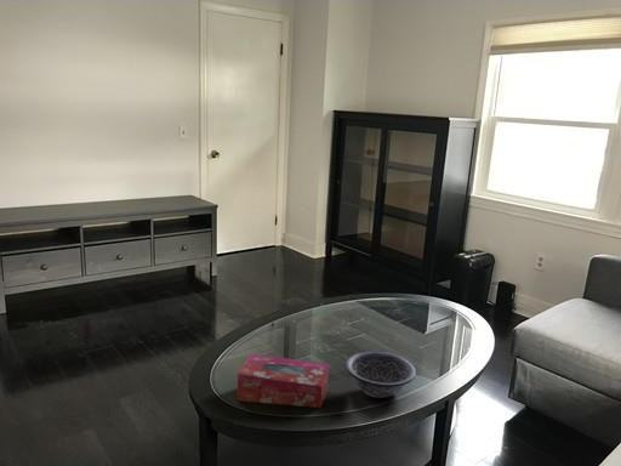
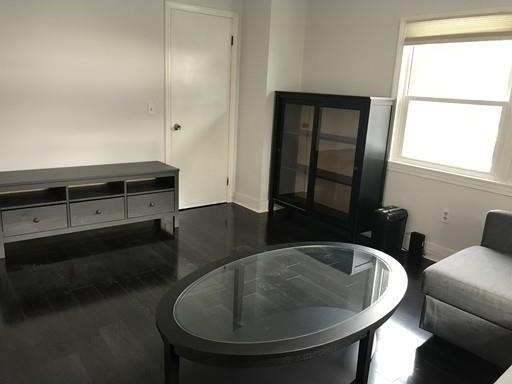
- decorative bowl (378, 379)
- tissue box (284, 381)
